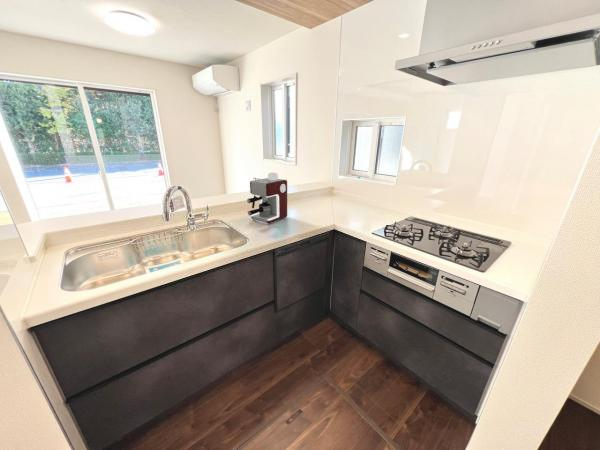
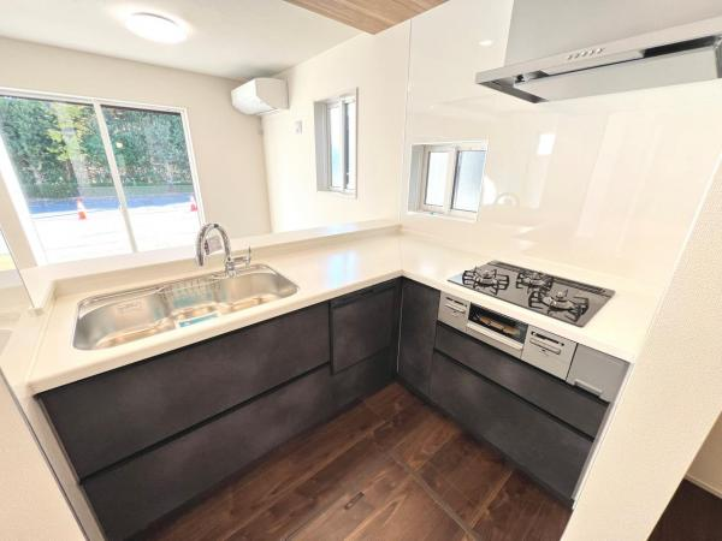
- coffee maker (264, 197)
